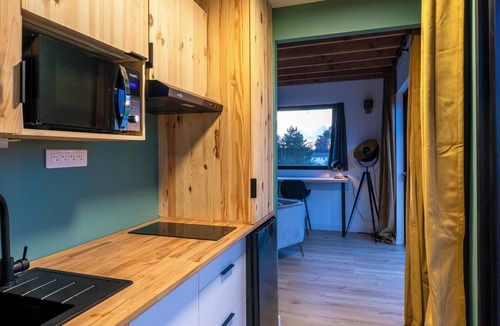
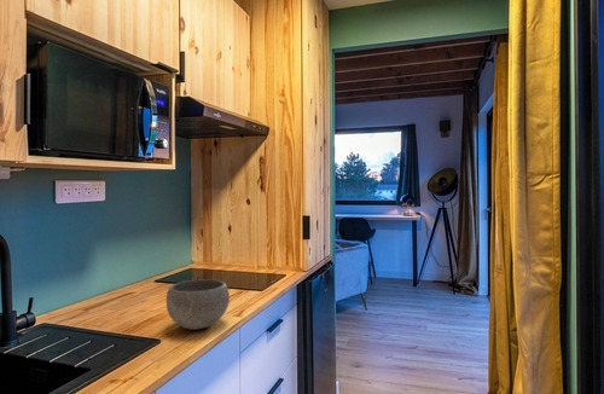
+ bowl (198, 305)
